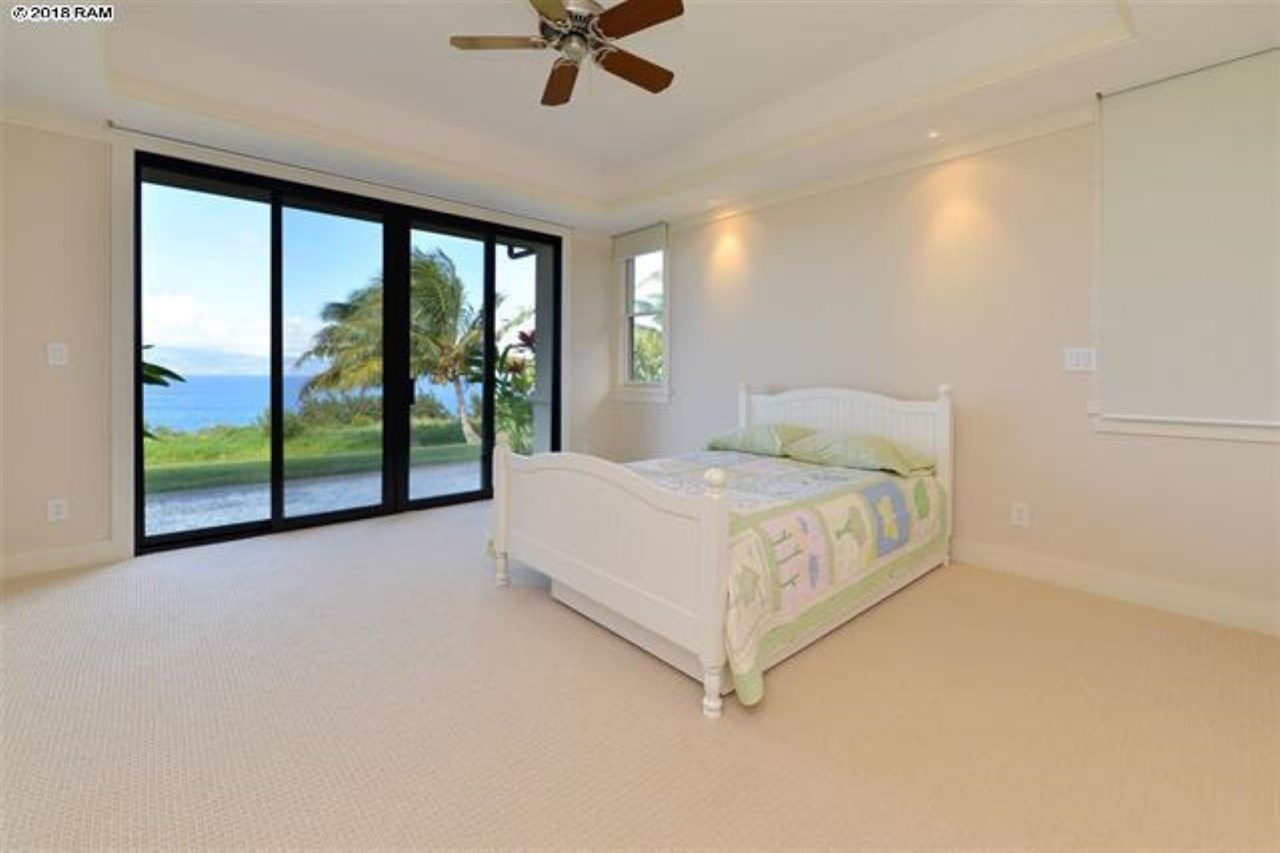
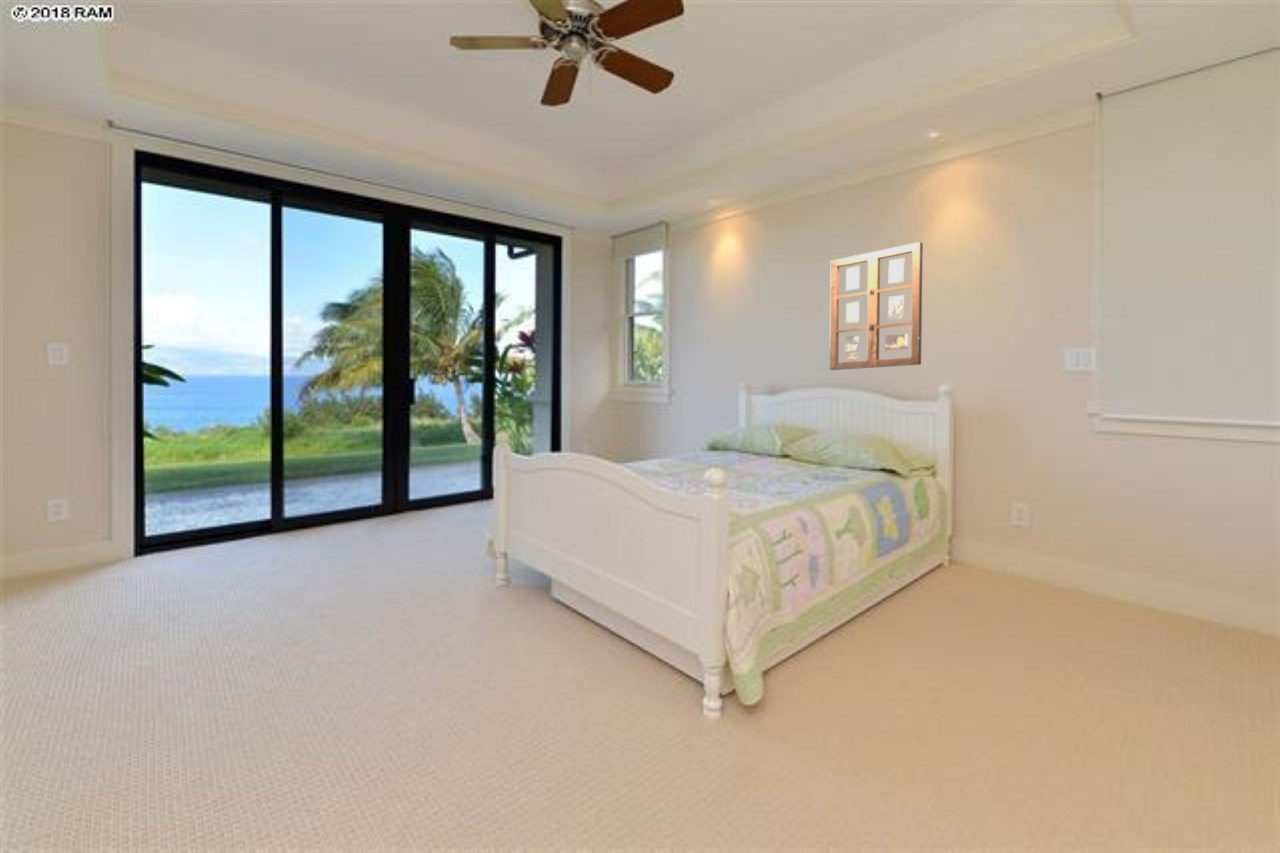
+ picture frame (873, 309)
